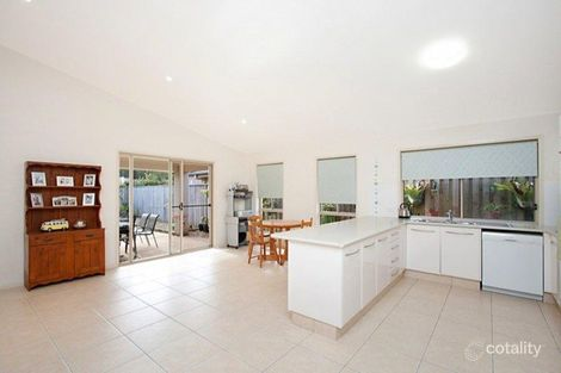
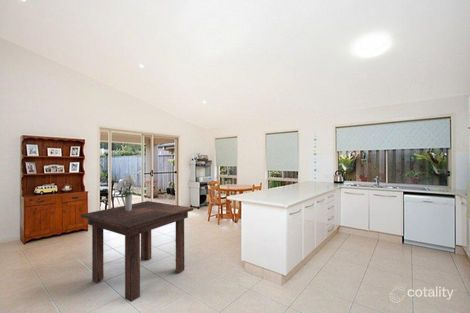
+ dining table (139, 243)
+ bouquet (127, 191)
